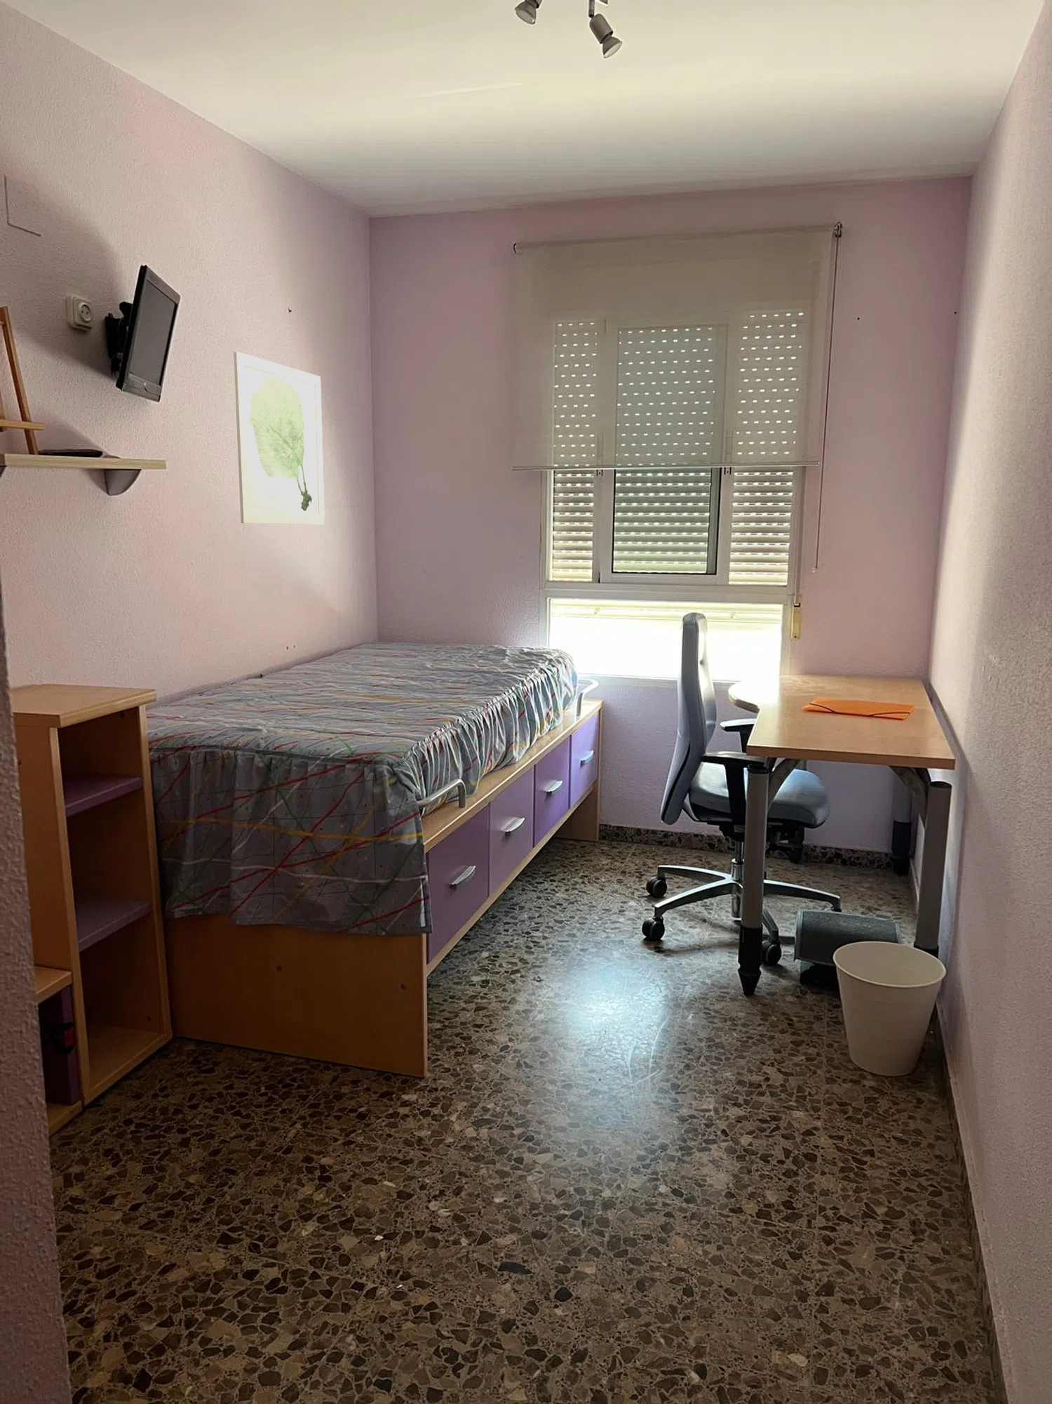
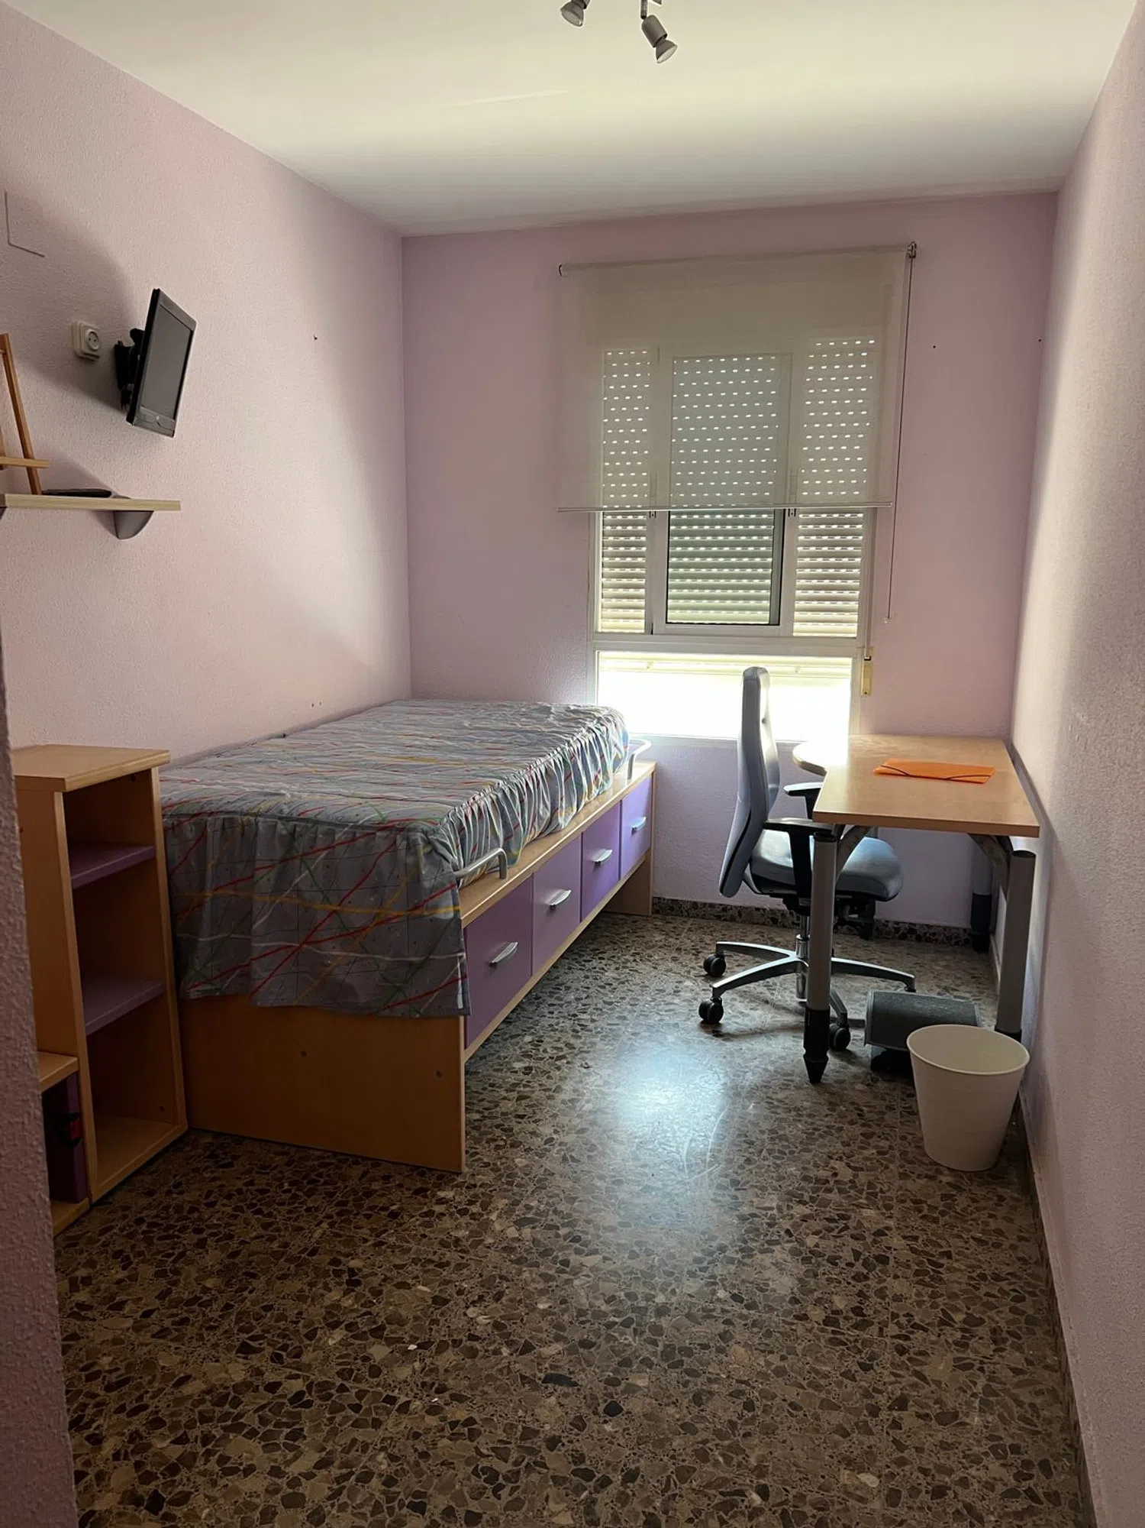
- wall art (283, 446)
